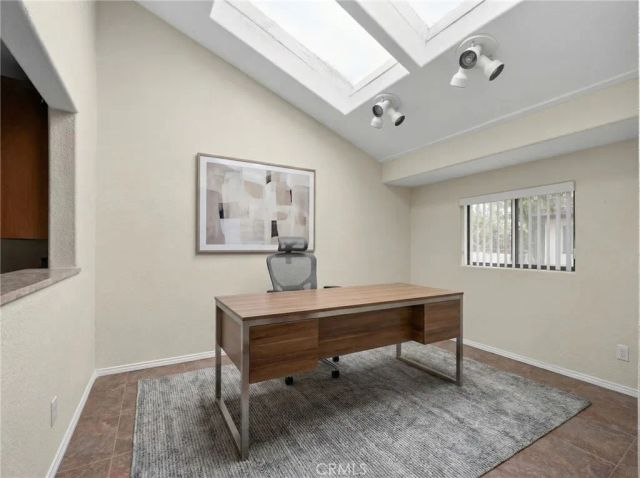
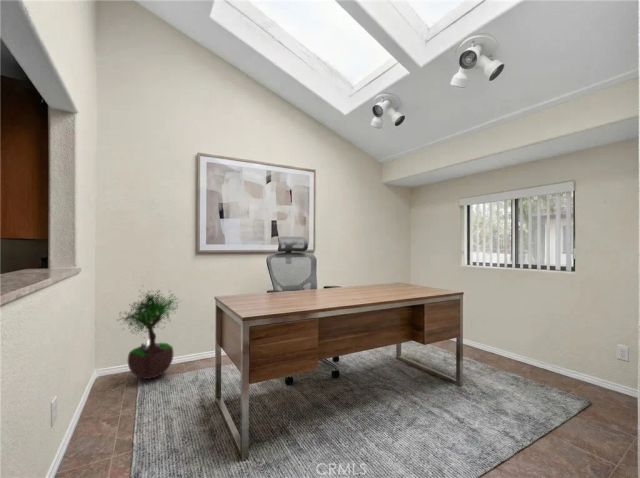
+ potted tree (150, 332)
